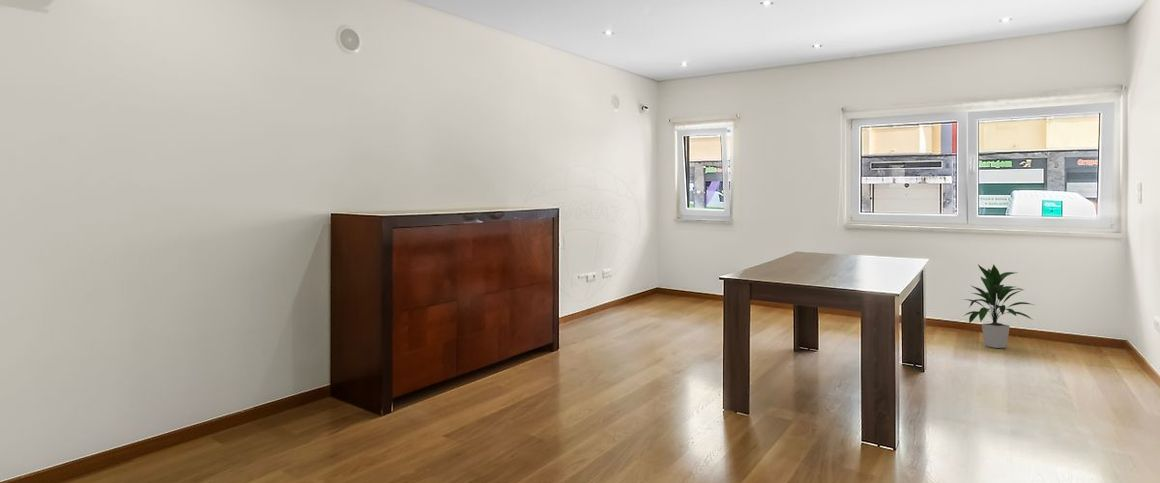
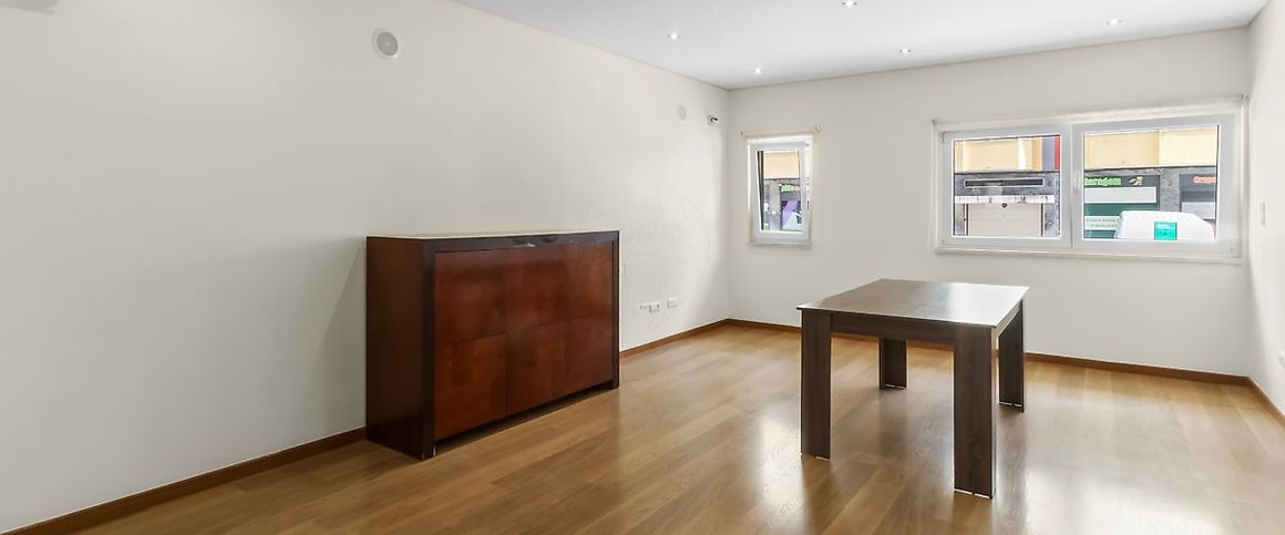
- indoor plant (994, 304)
